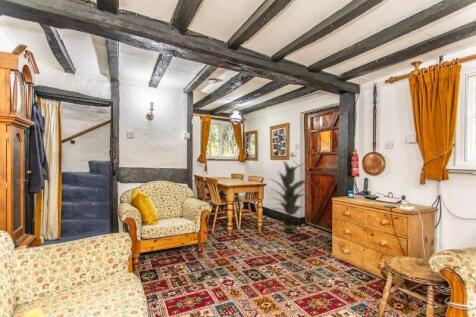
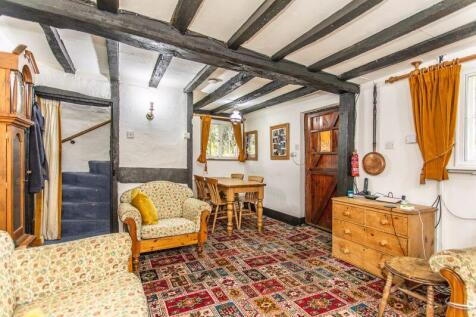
- indoor plant (288, 196)
